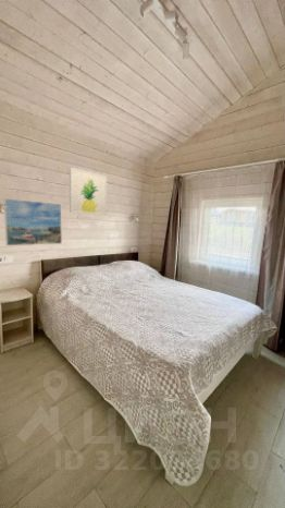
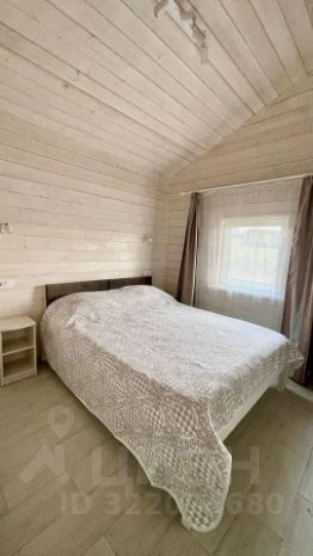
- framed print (35, 222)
- wall art (89, 193)
